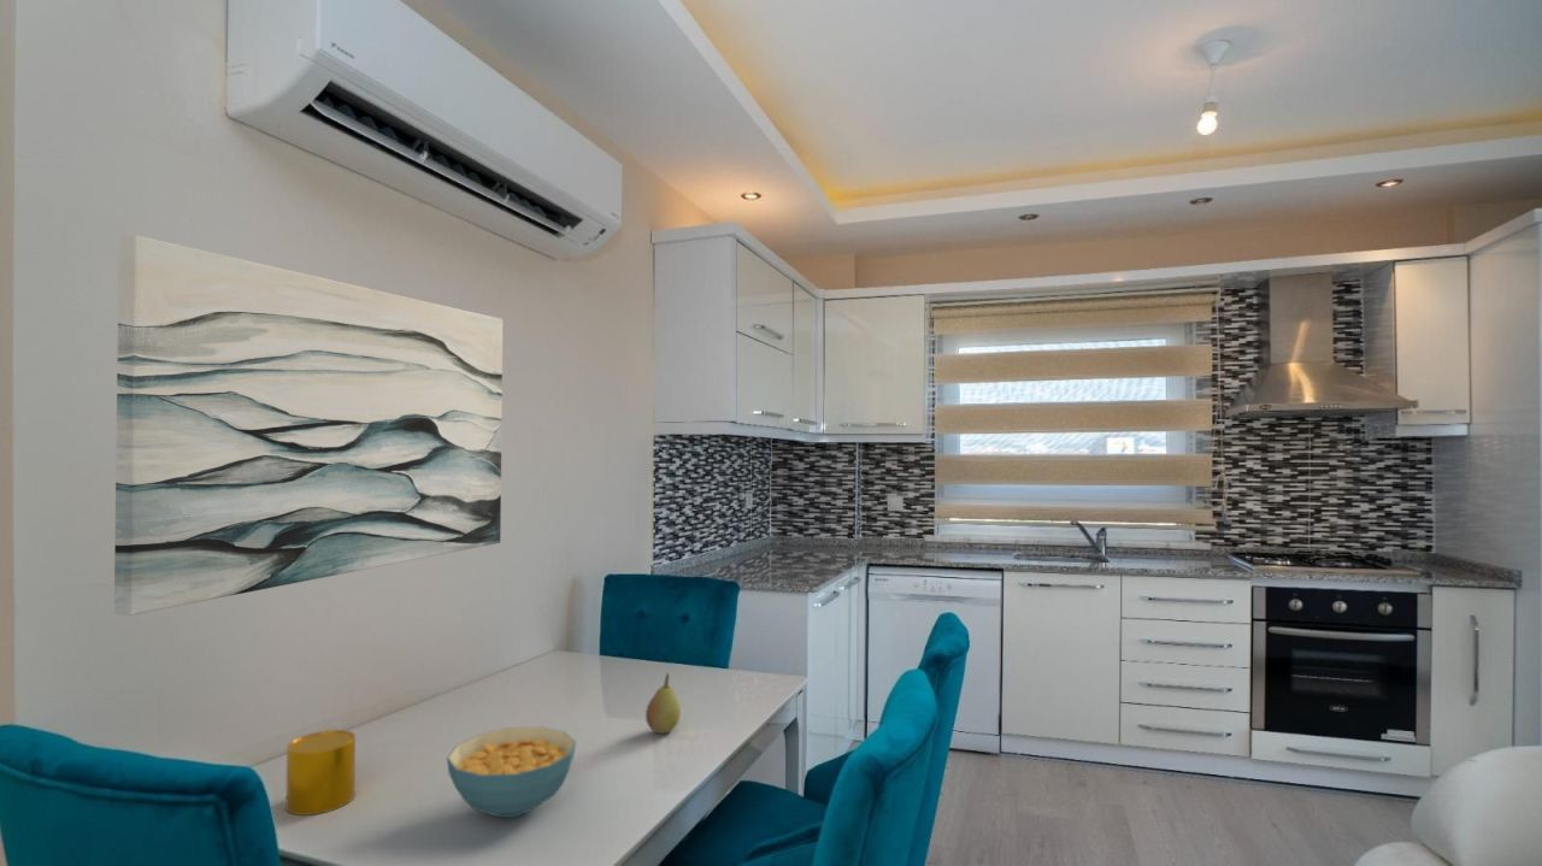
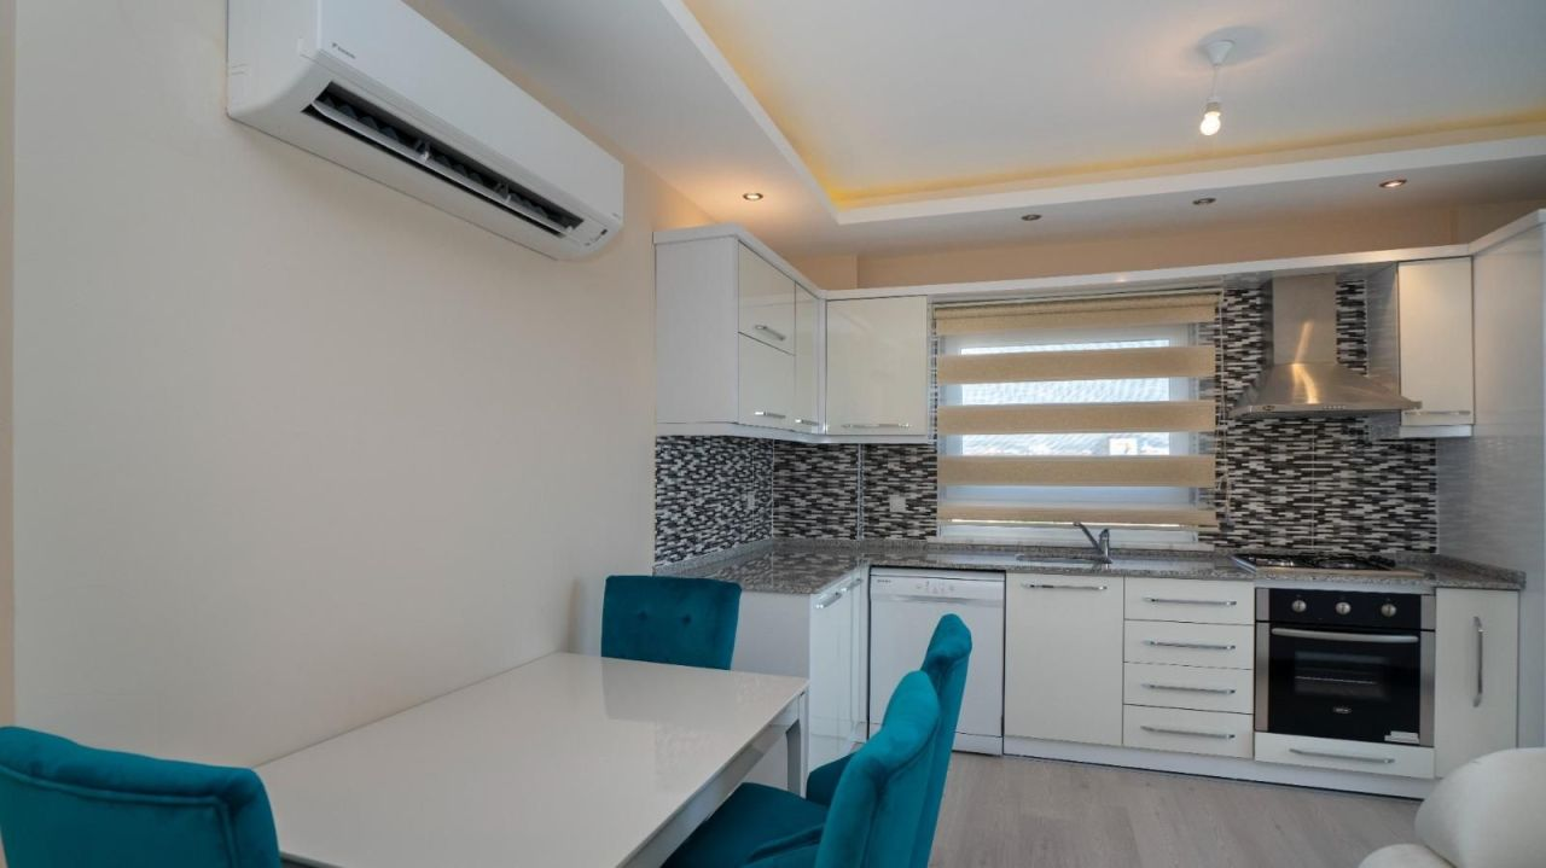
- wall art (358, 428)
- cup (320, 771)
- fruit (663, 702)
- cereal bowl (512, 778)
